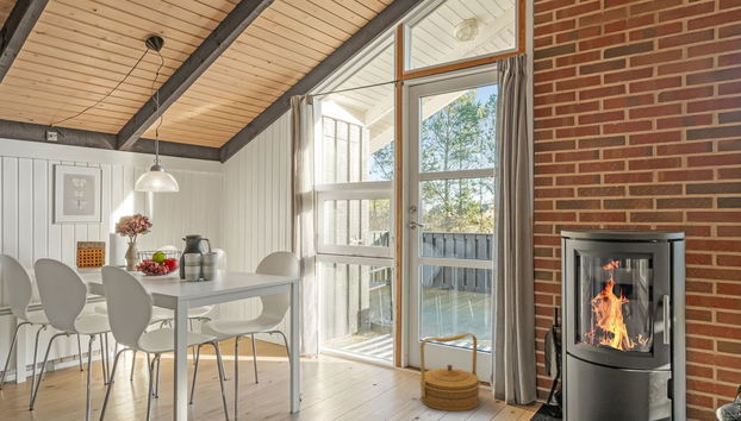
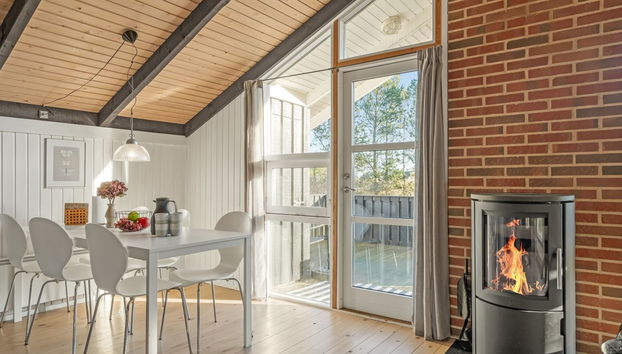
- woven basket (449, 367)
